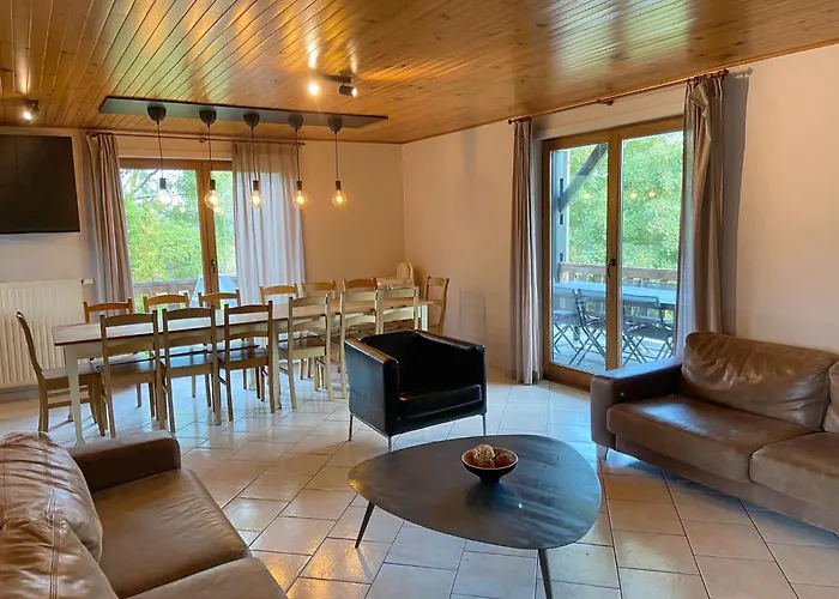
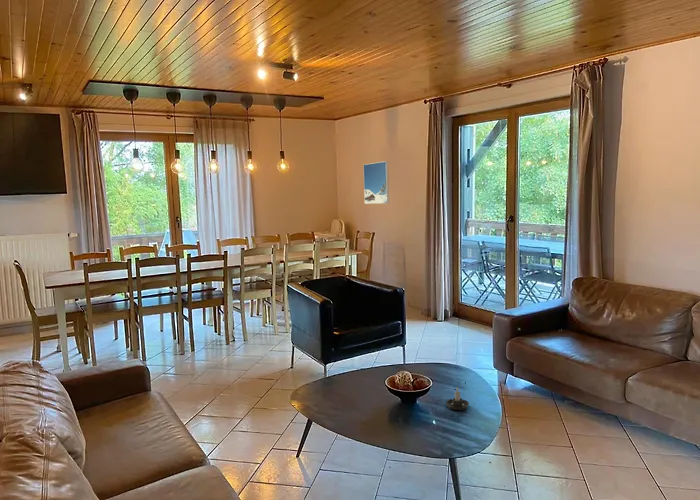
+ candle (457, 396)
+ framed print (375, 183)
